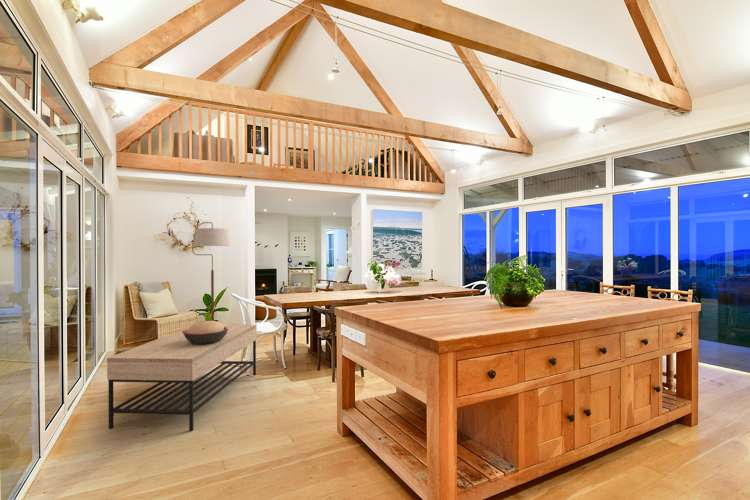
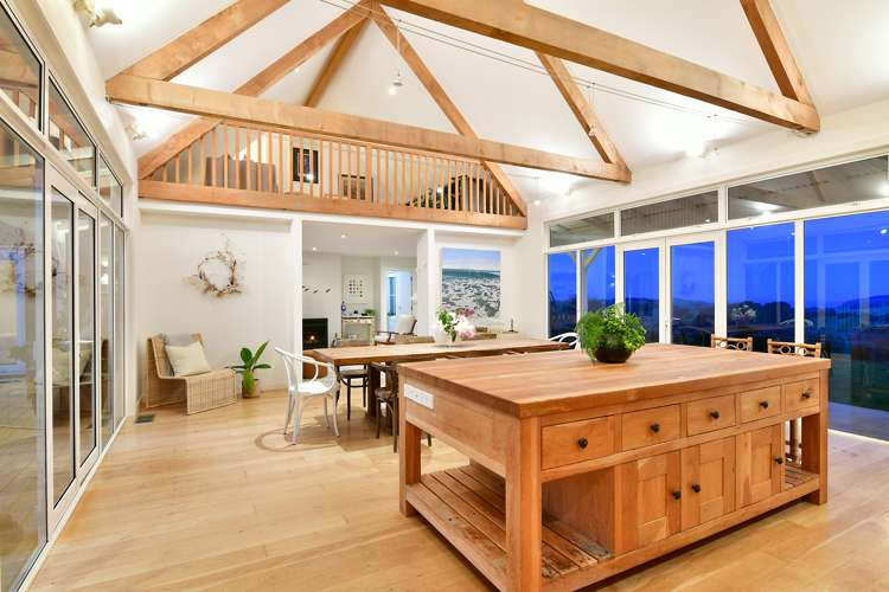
- decorative bowl (205, 331)
- coffee table (195, 367)
- floor lamp (211, 287)
